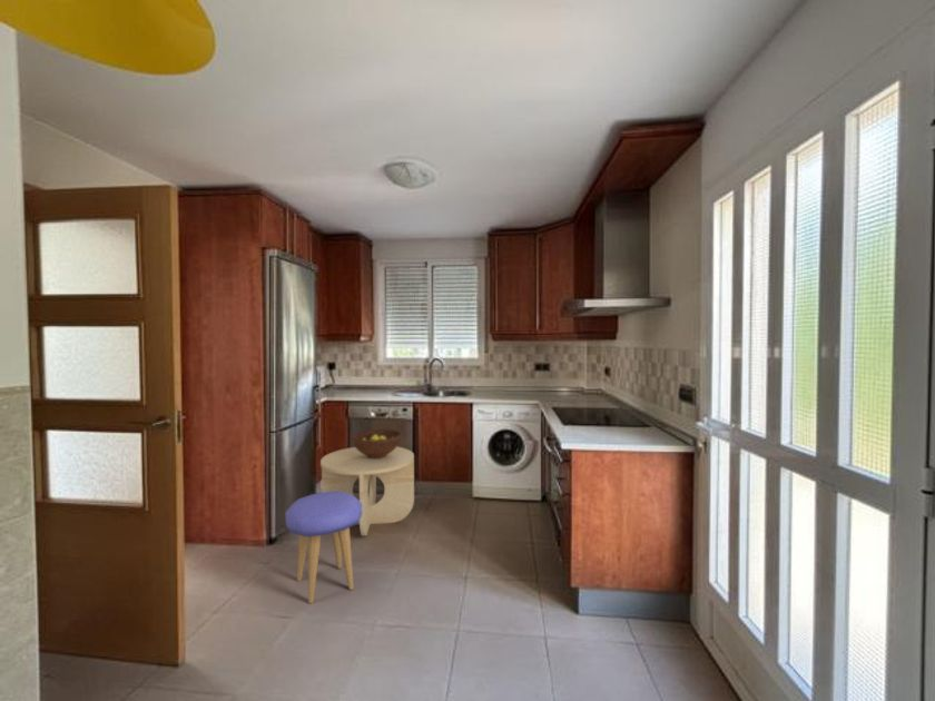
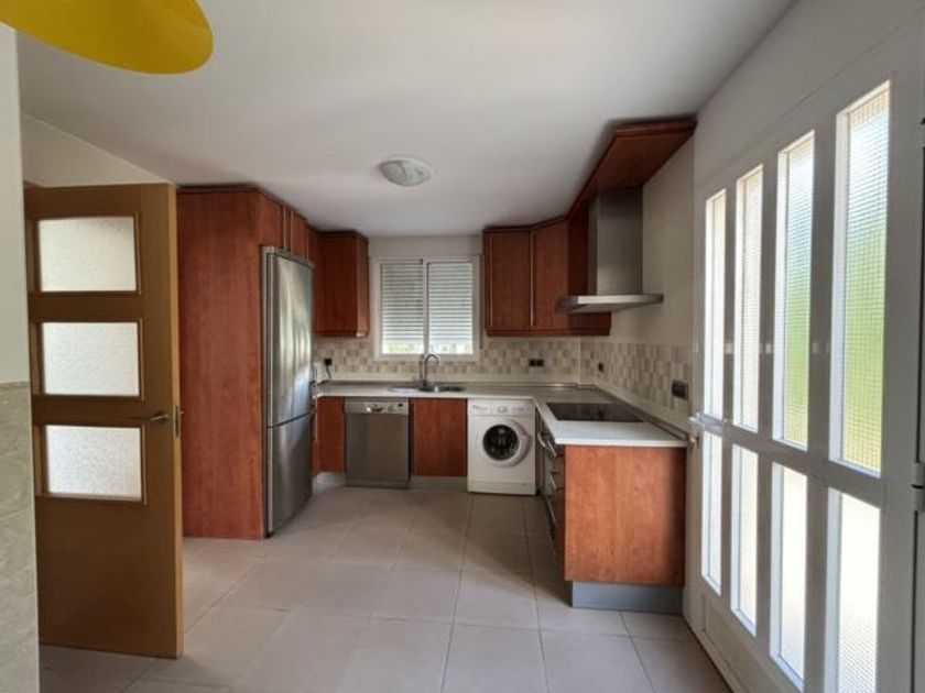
- side table (367, 490)
- stool (319, 543)
- fruit bowl (376, 445)
